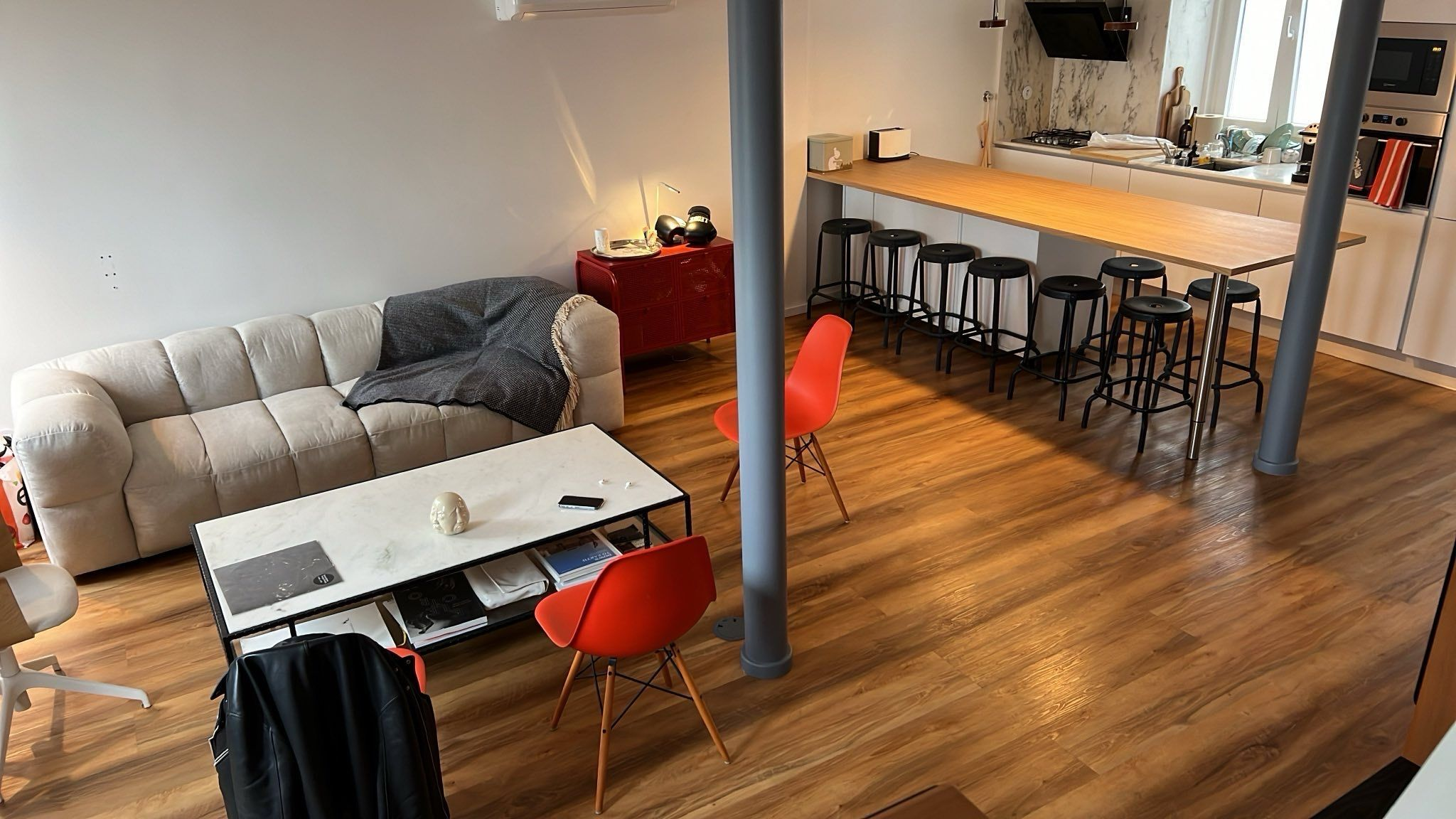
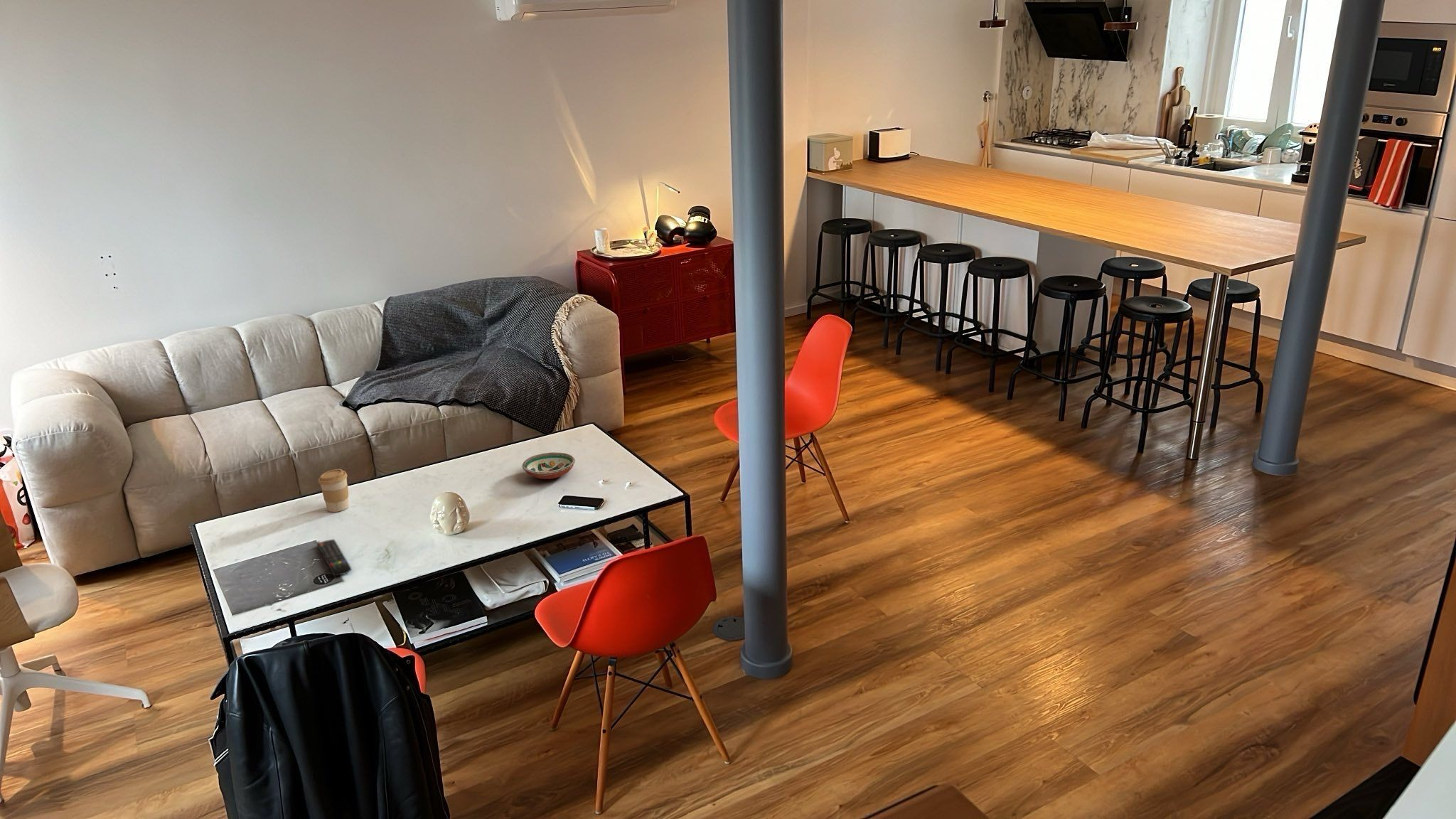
+ coffee cup (335, 490)
+ decorative bowl (549, 468)
+ remote control (333, 557)
